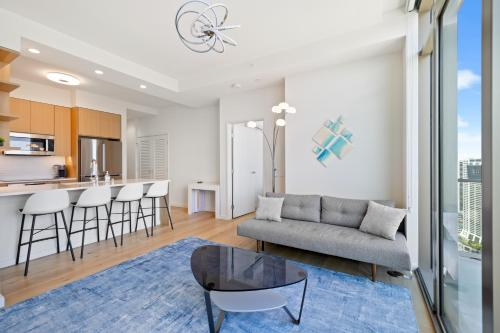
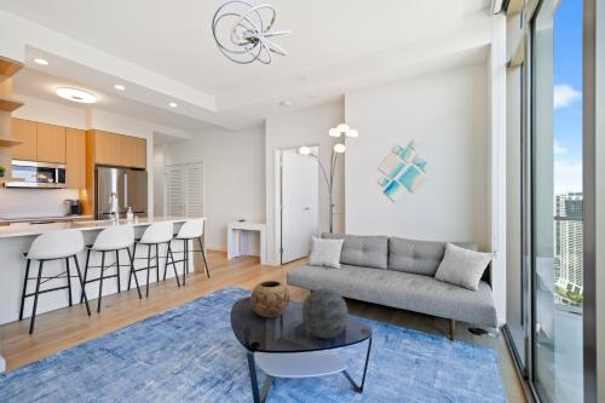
+ decorative bowl (270, 299)
+ decorative orb (324, 312)
